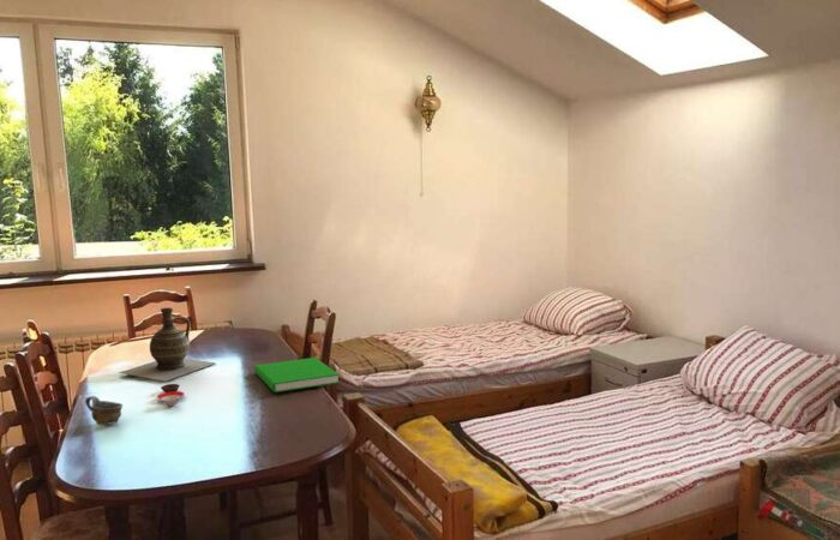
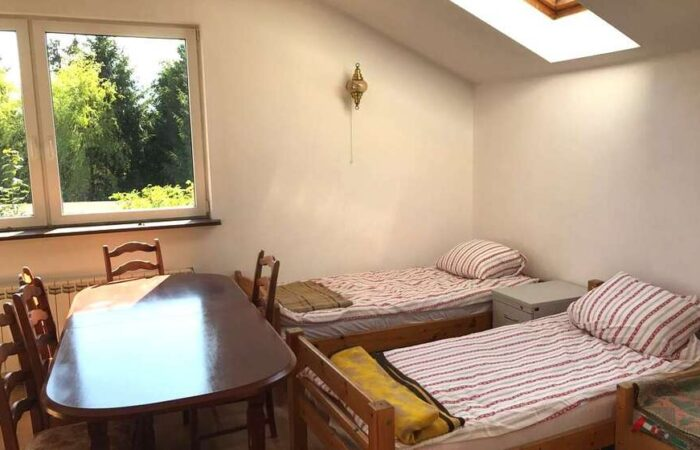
- ceramic jug (166, 338)
- bowl (170, 395)
- book (295, 373)
- cup (106, 409)
